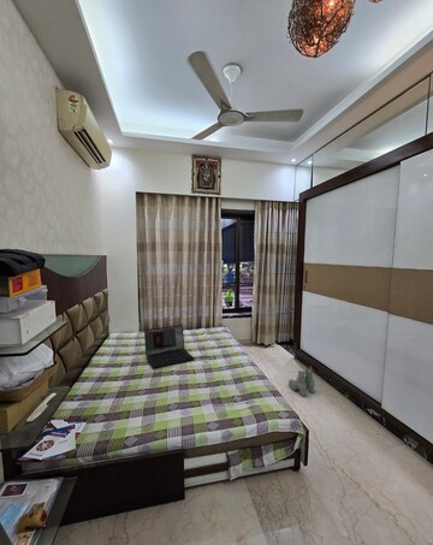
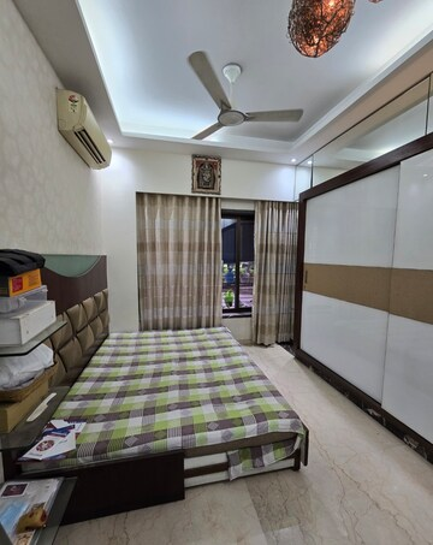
- boots (301, 378)
- laptop (168, 344)
